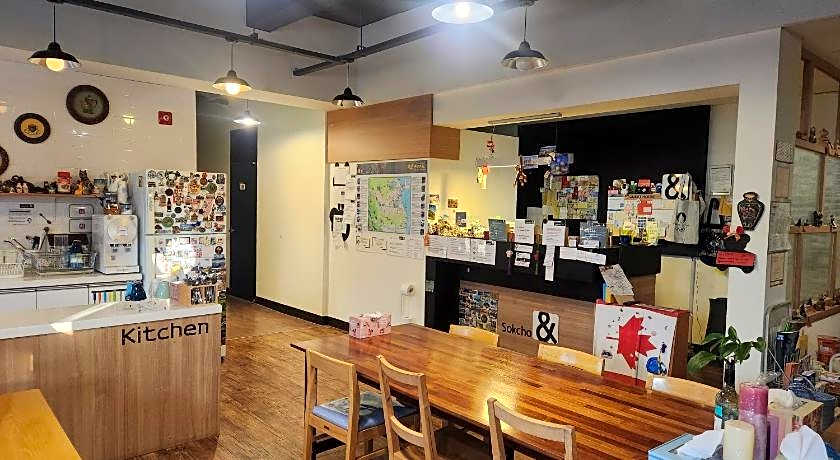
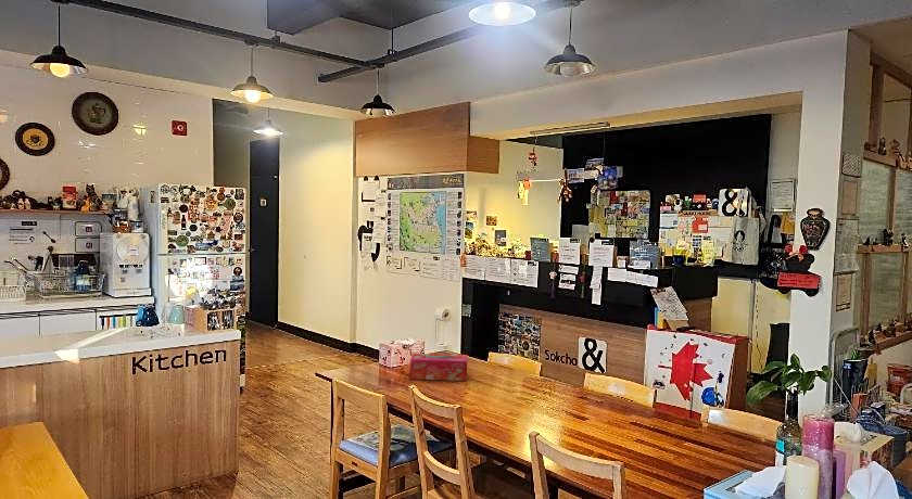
+ tissue box (439, 366)
